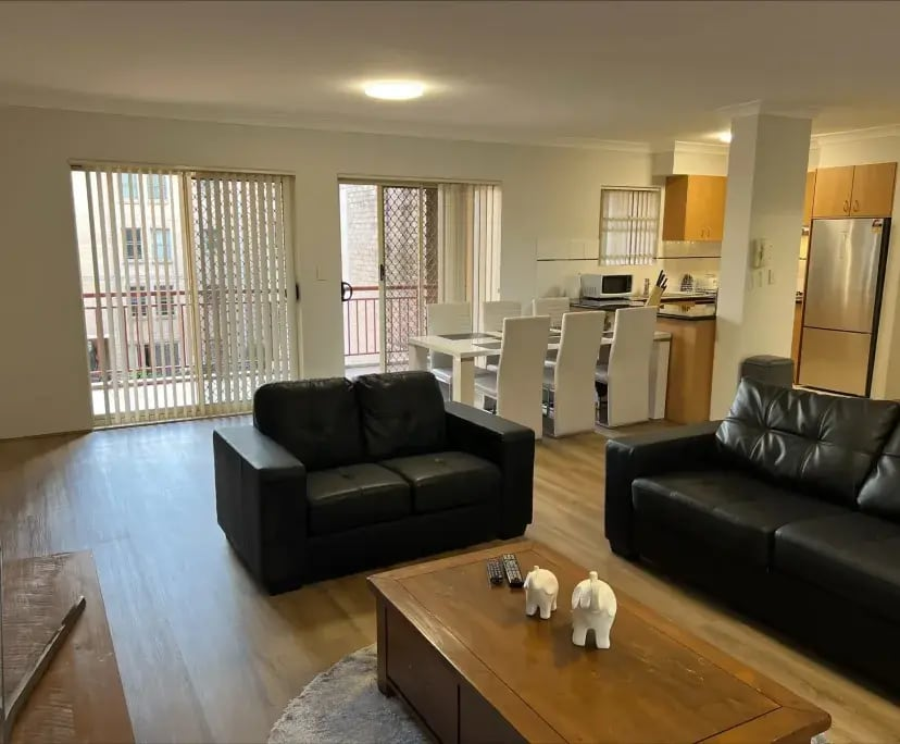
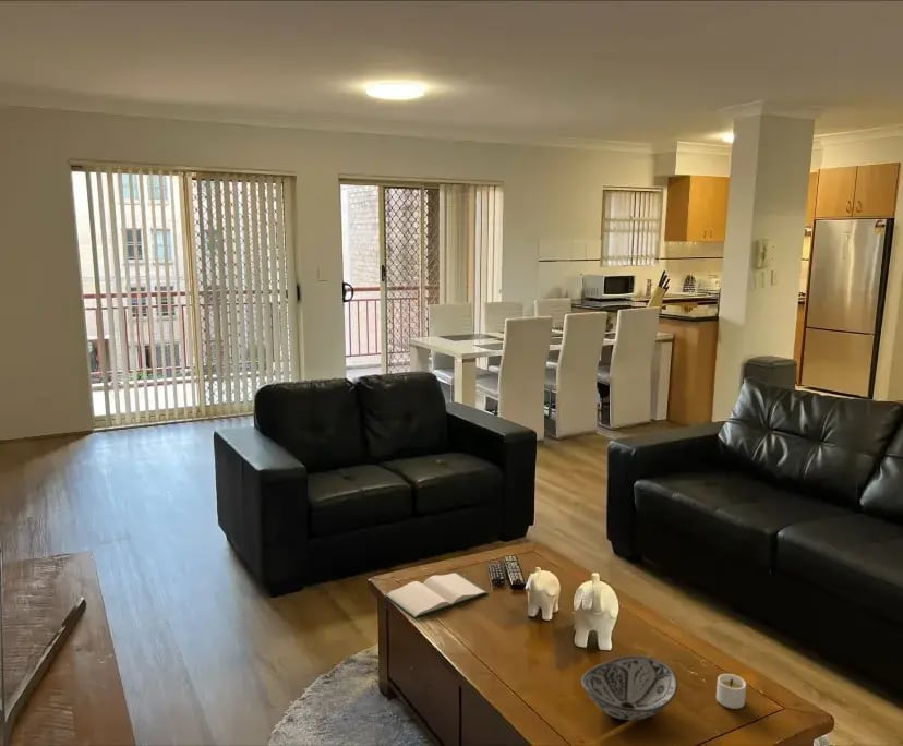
+ hardback book (436, 591)
+ decorative bowl (628, 693)
+ candle (737, 693)
